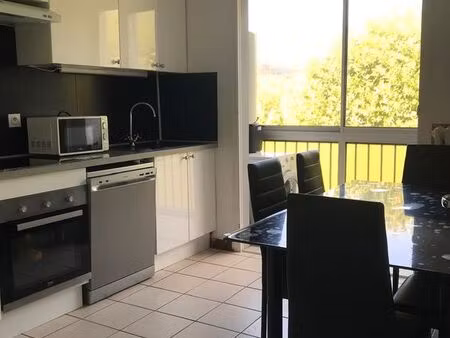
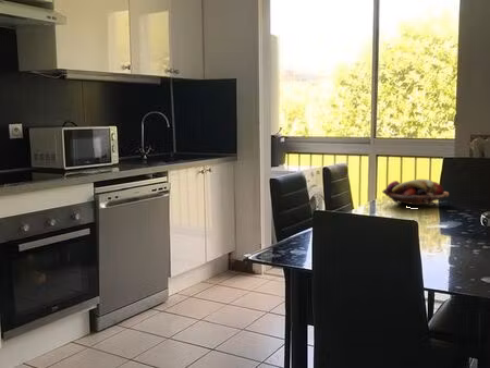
+ fruit basket (416, 192)
